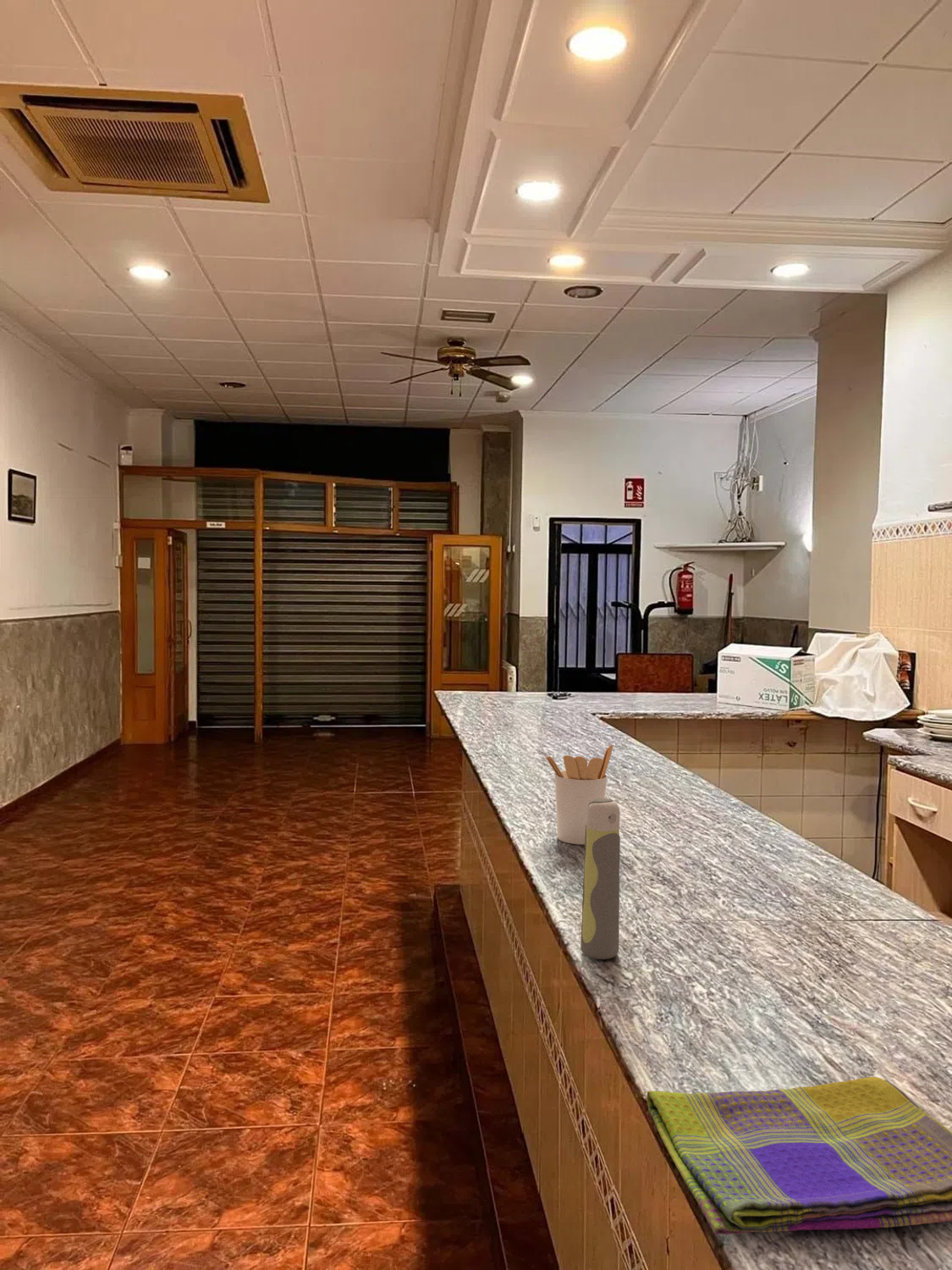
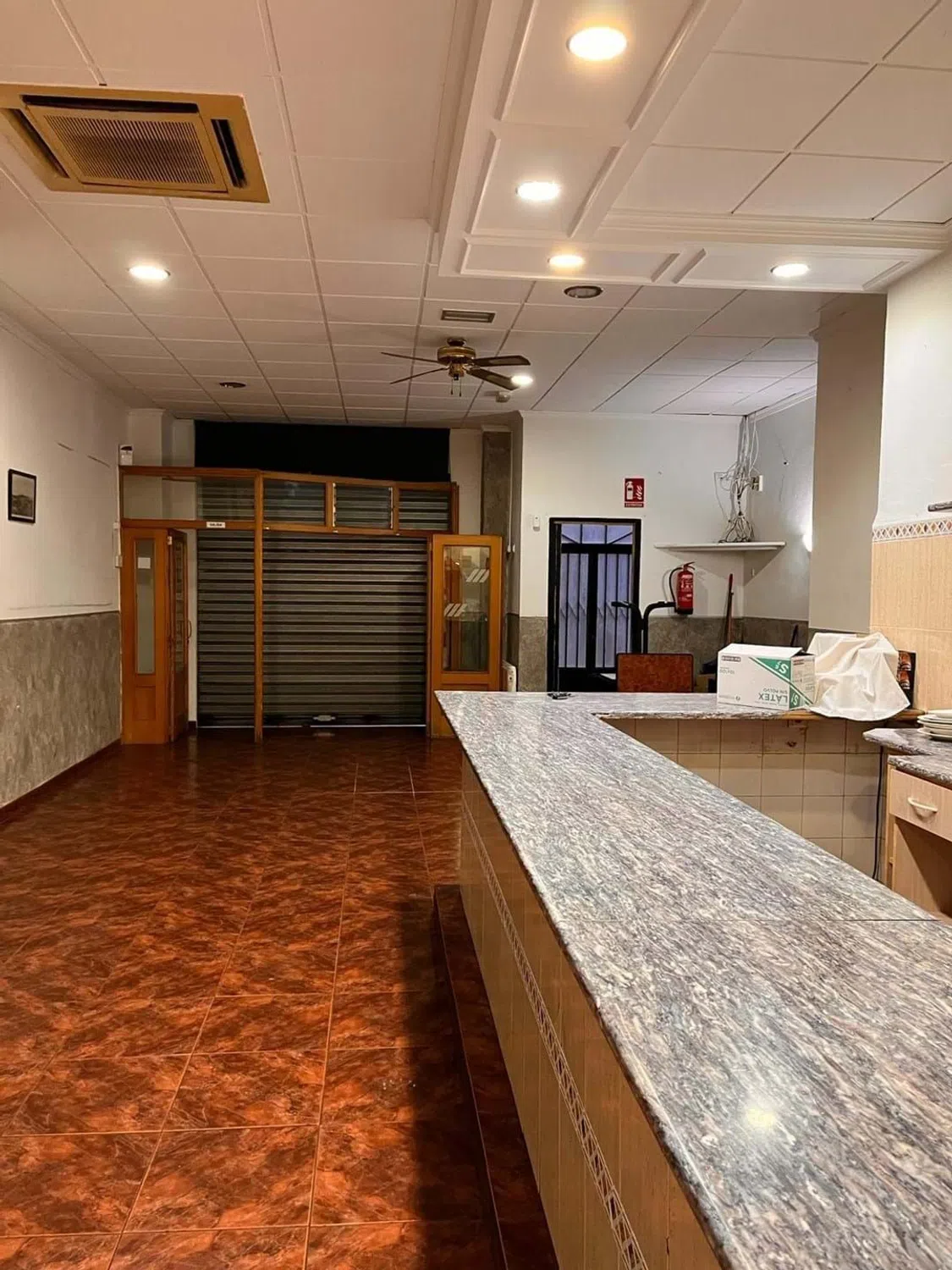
- spray bottle (601, 876)
- utensil holder (581, 793)
- dish towel (814, 1143)
